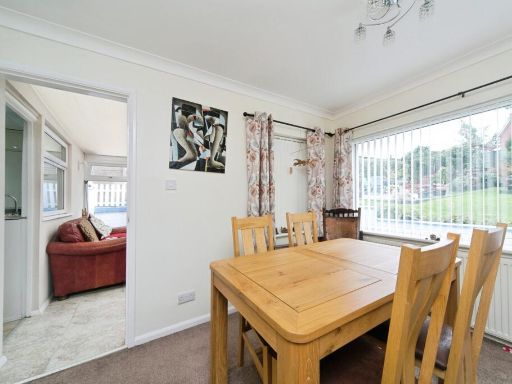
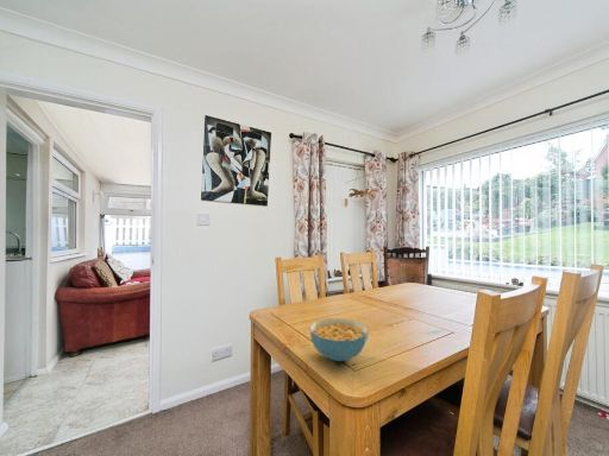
+ cereal bowl (338, 342)
